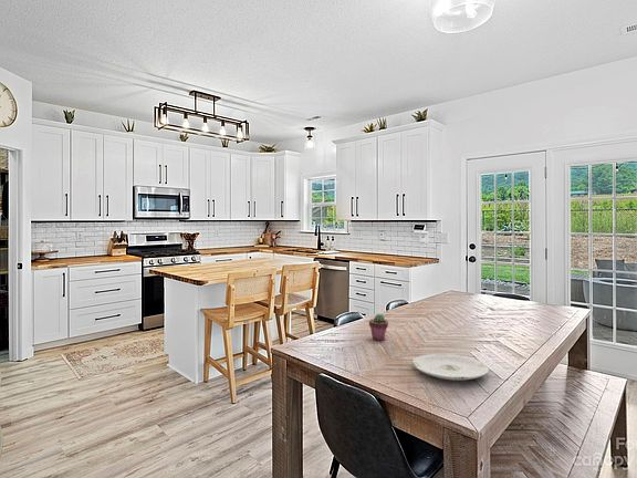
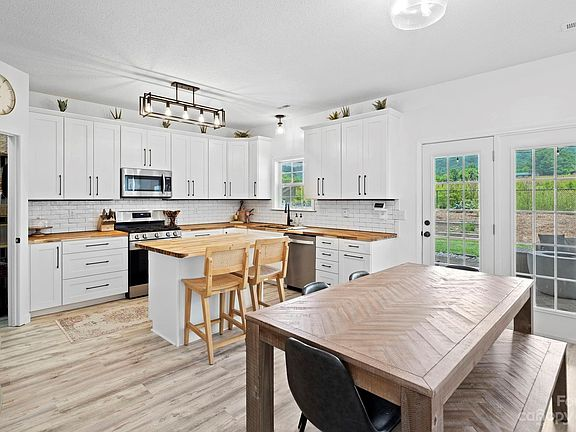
- potted succulent (378, 325)
- plate (449, 367)
